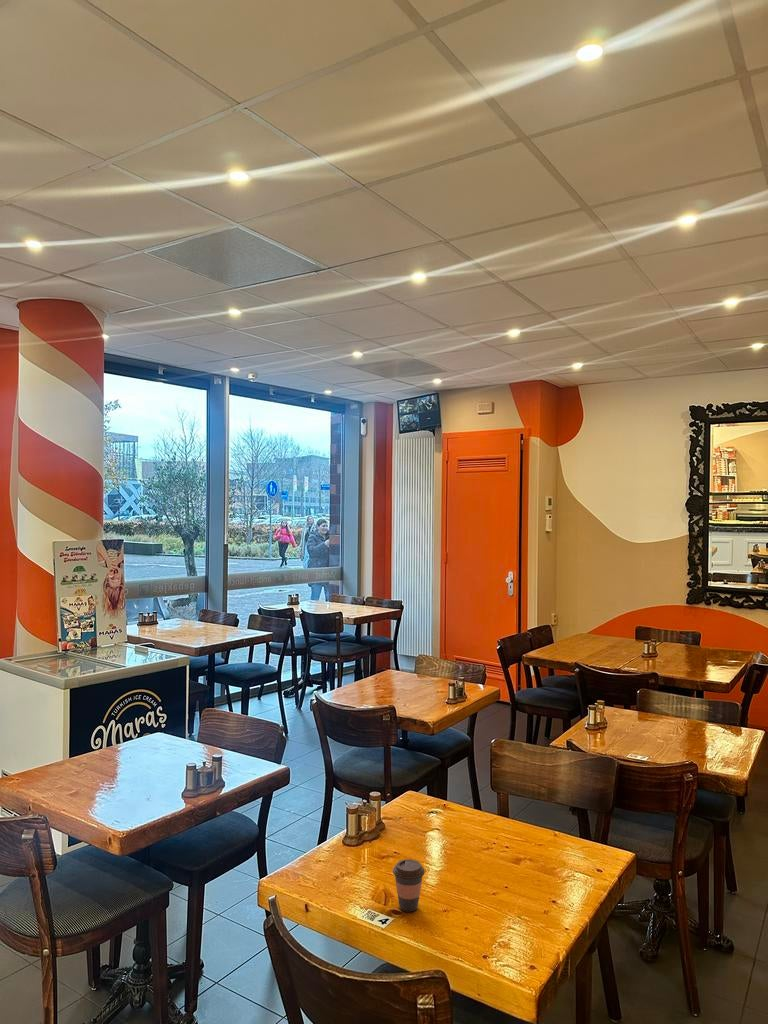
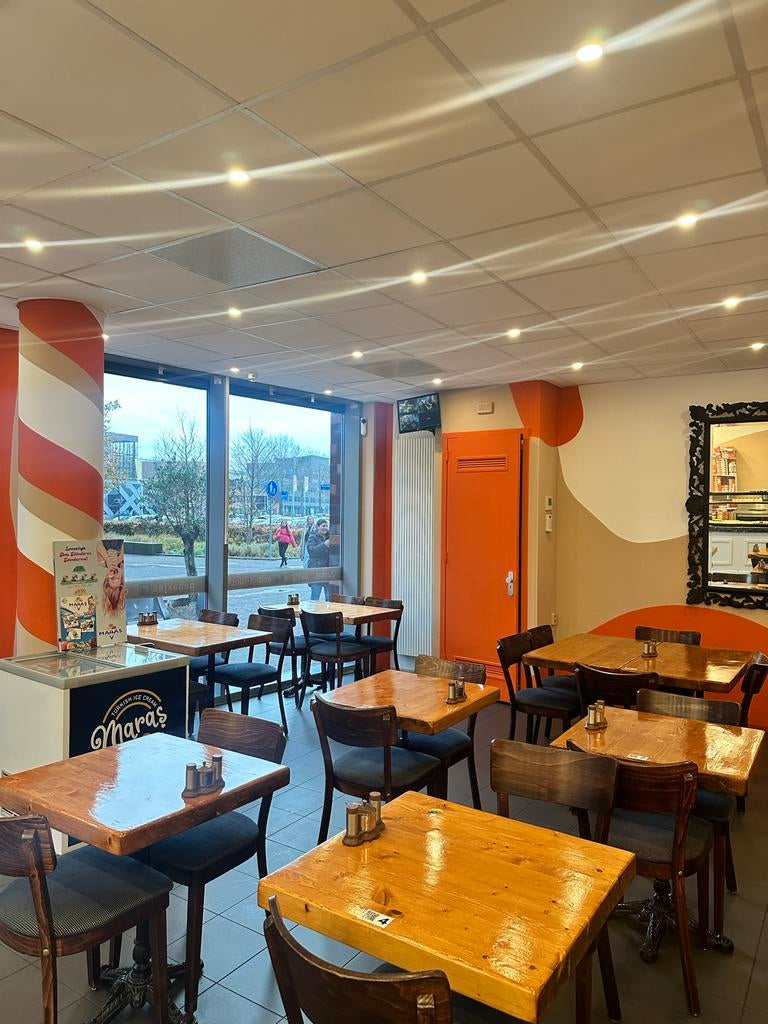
- coffee cup (408, 885)
